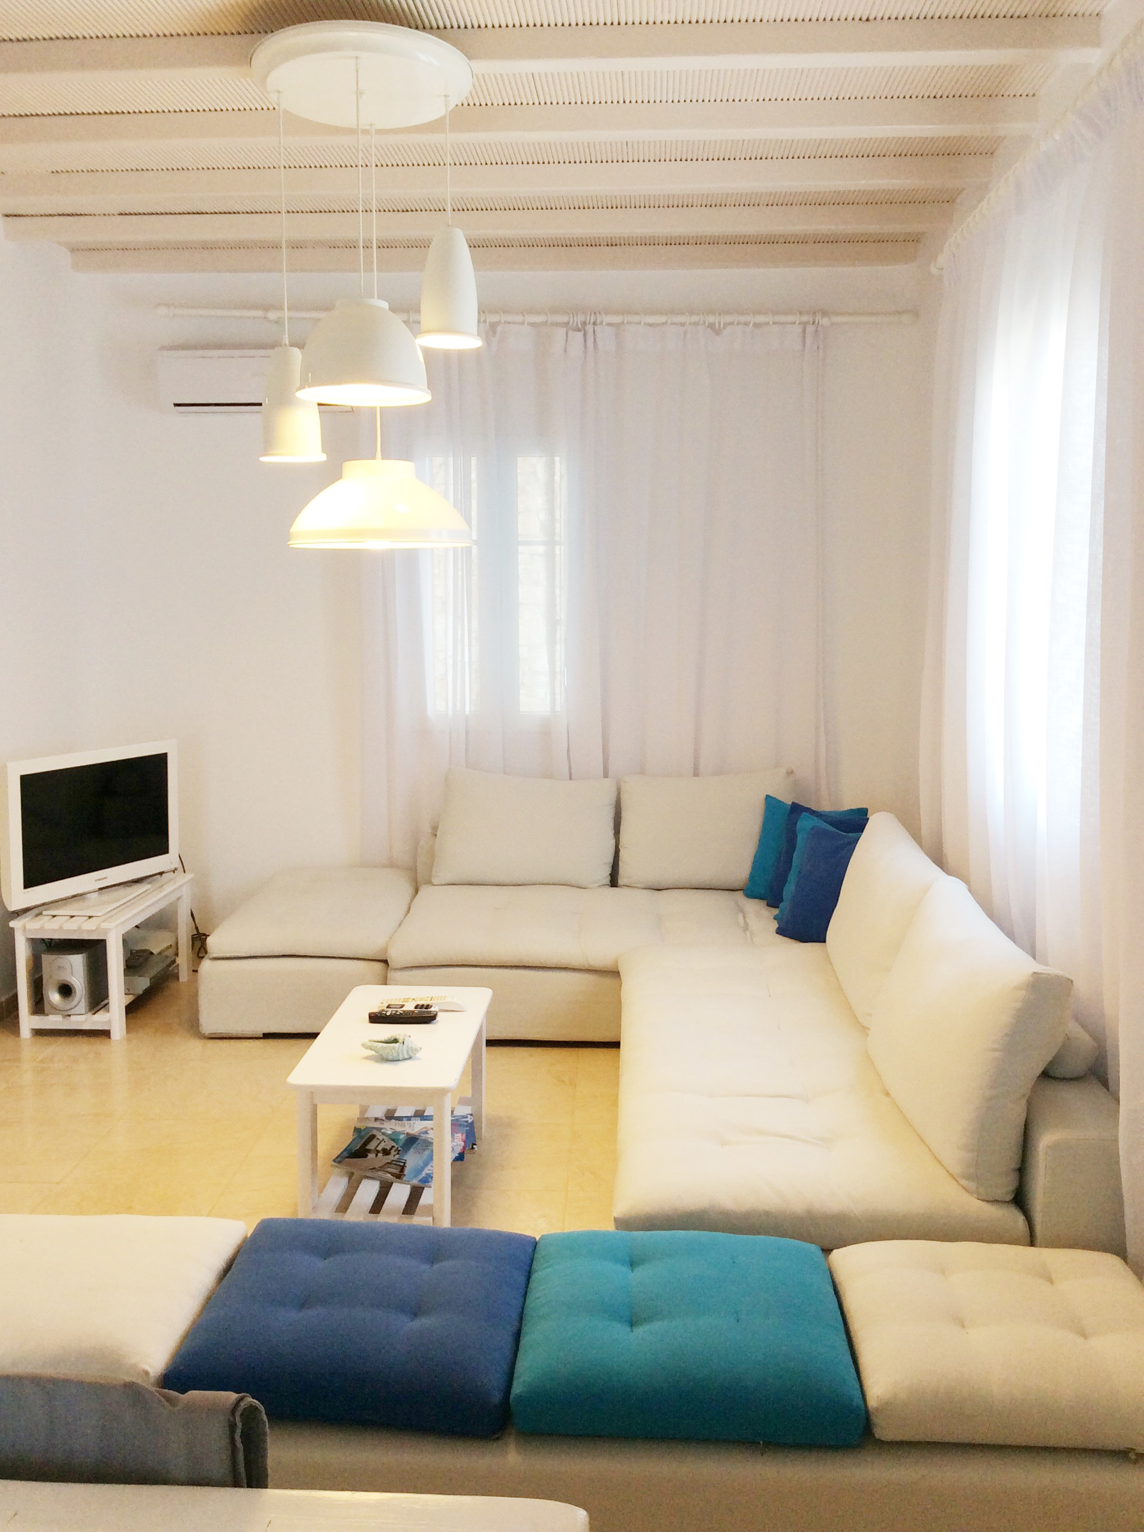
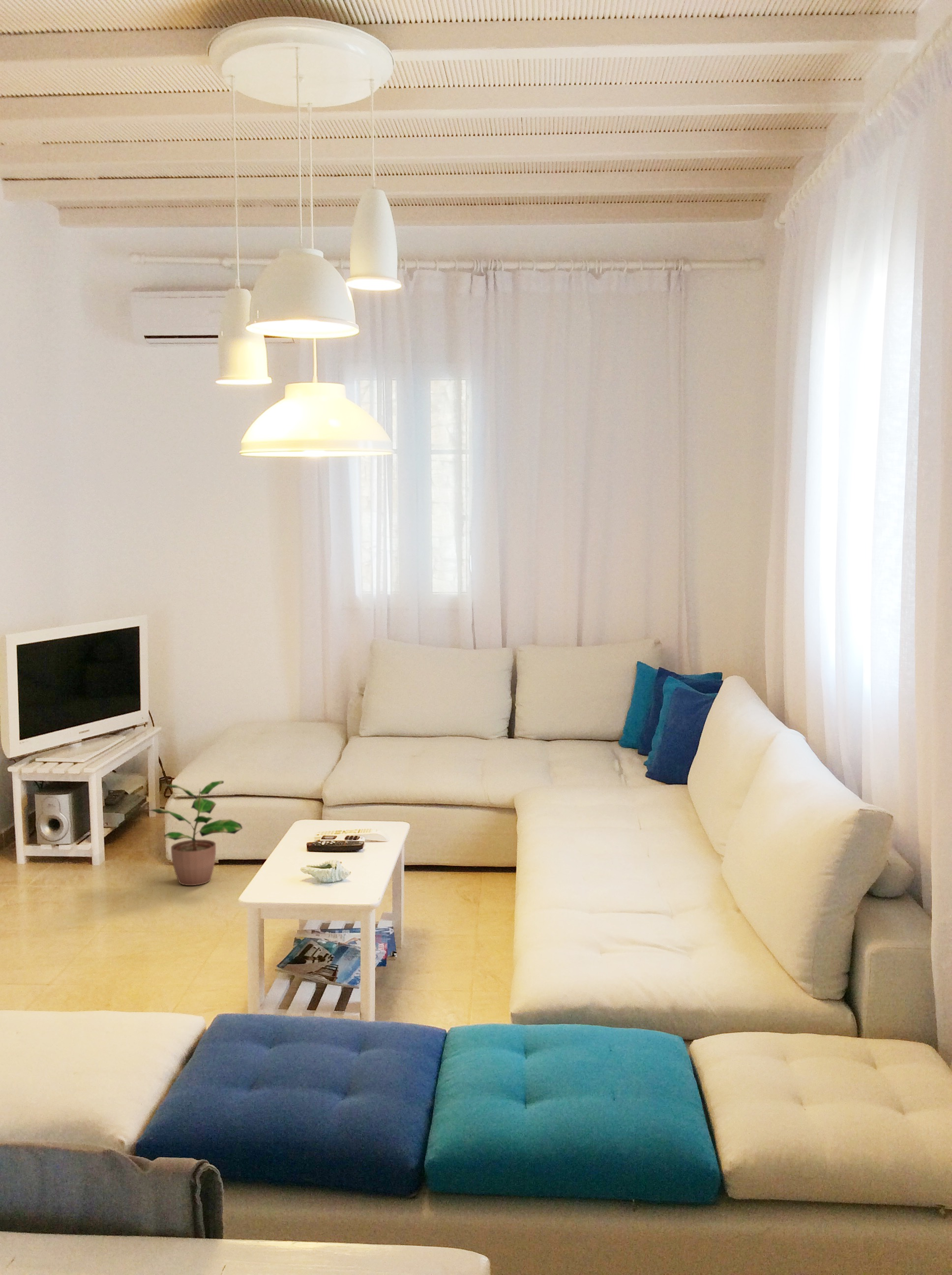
+ potted plant (196, 830)
